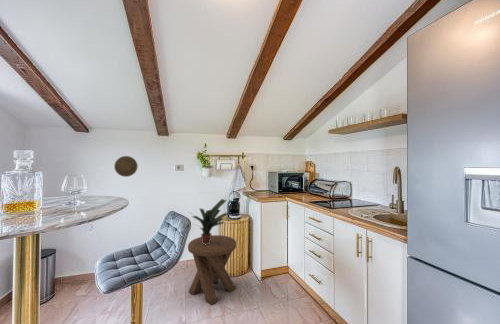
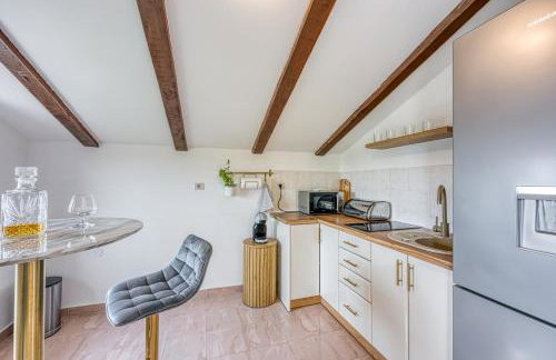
- music stool (212, 266)
- decorative plate (125, 166)
- potted plant (209, 222)
